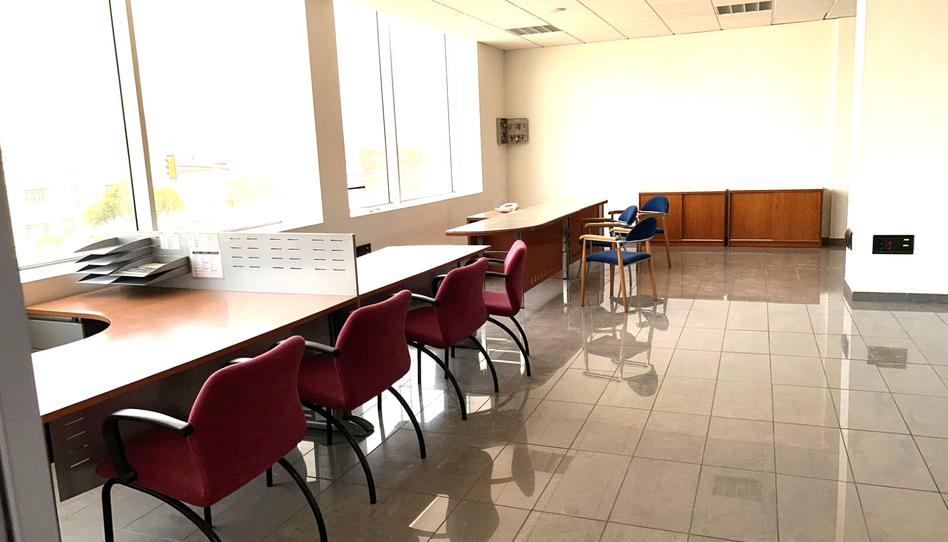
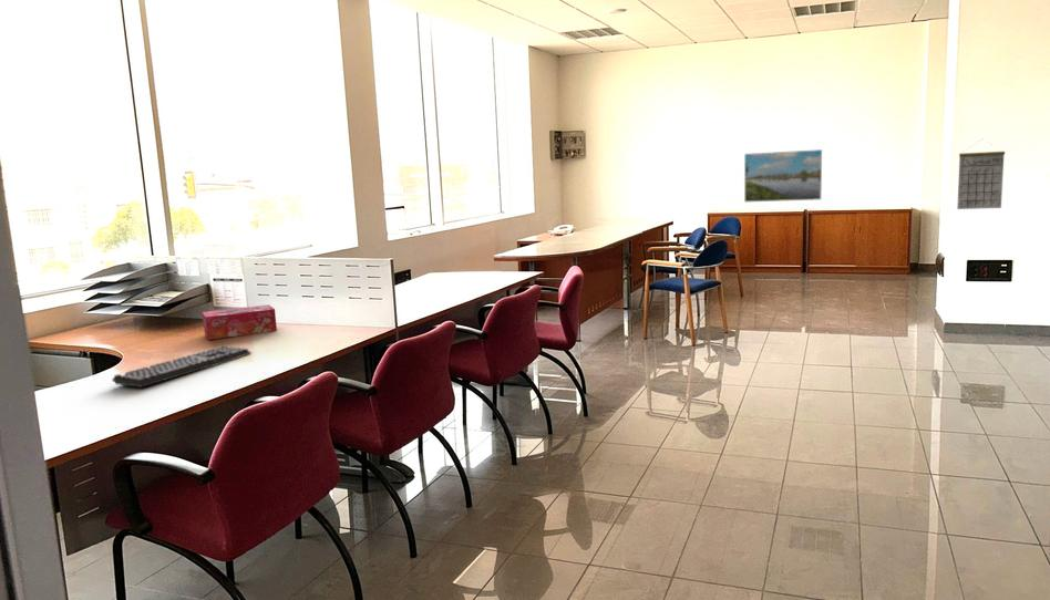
+ keyboard (185, 364)
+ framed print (782, 176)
+ calendar (980, 174)
+ tissue box (239, 321)
